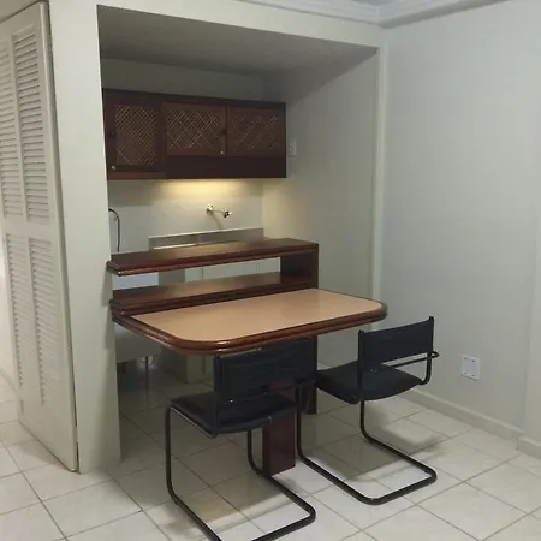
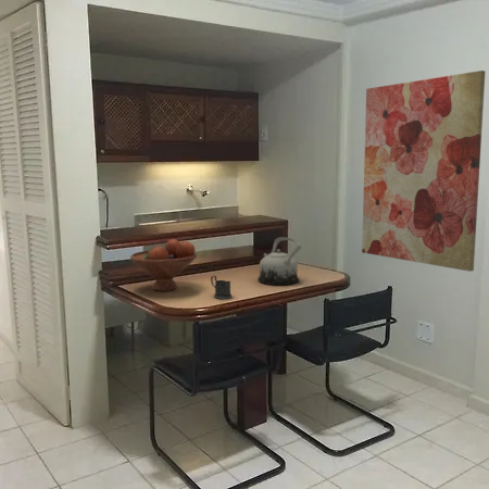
+ fruit bowl (163, 265)
+ teapot (276, 259)
+ wall art (415, 173)
+ mug (220, 286)
